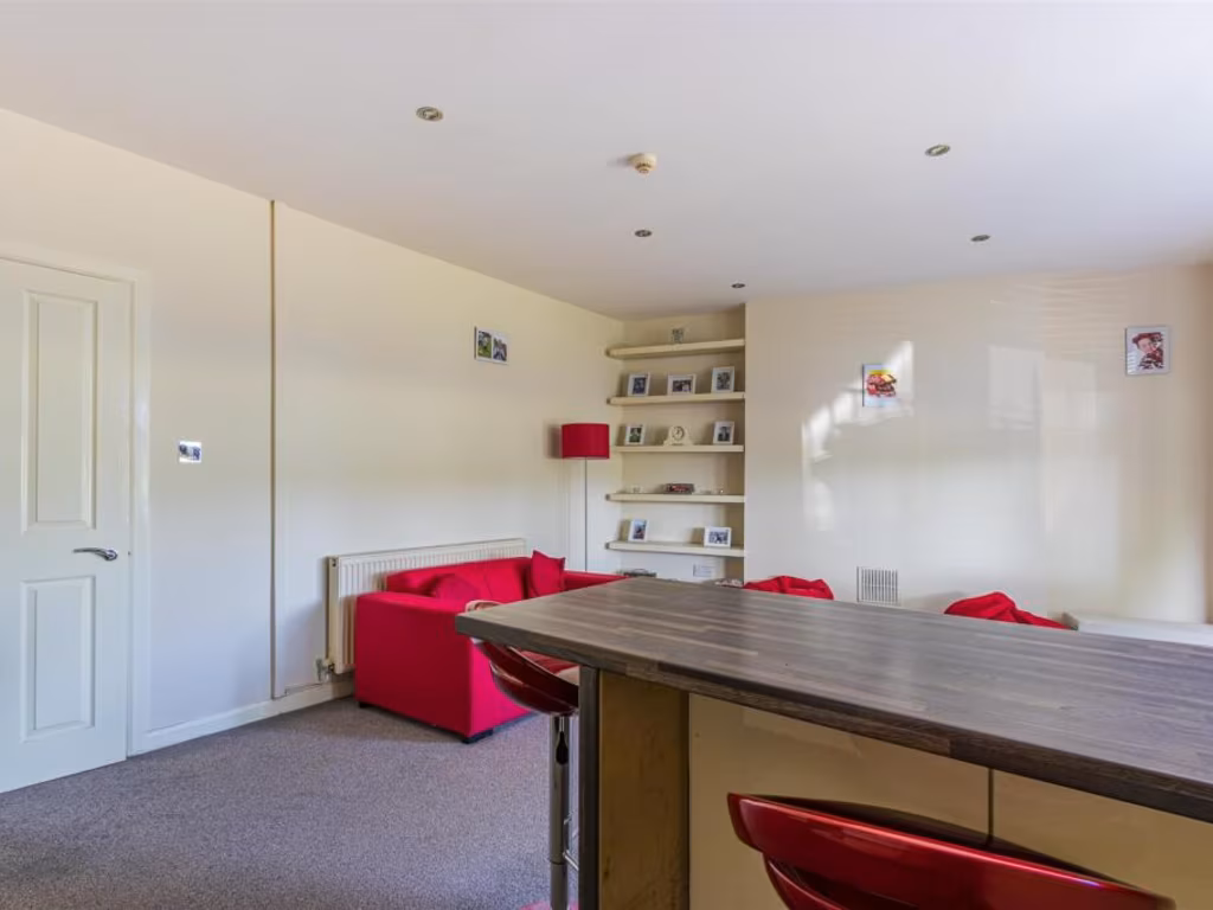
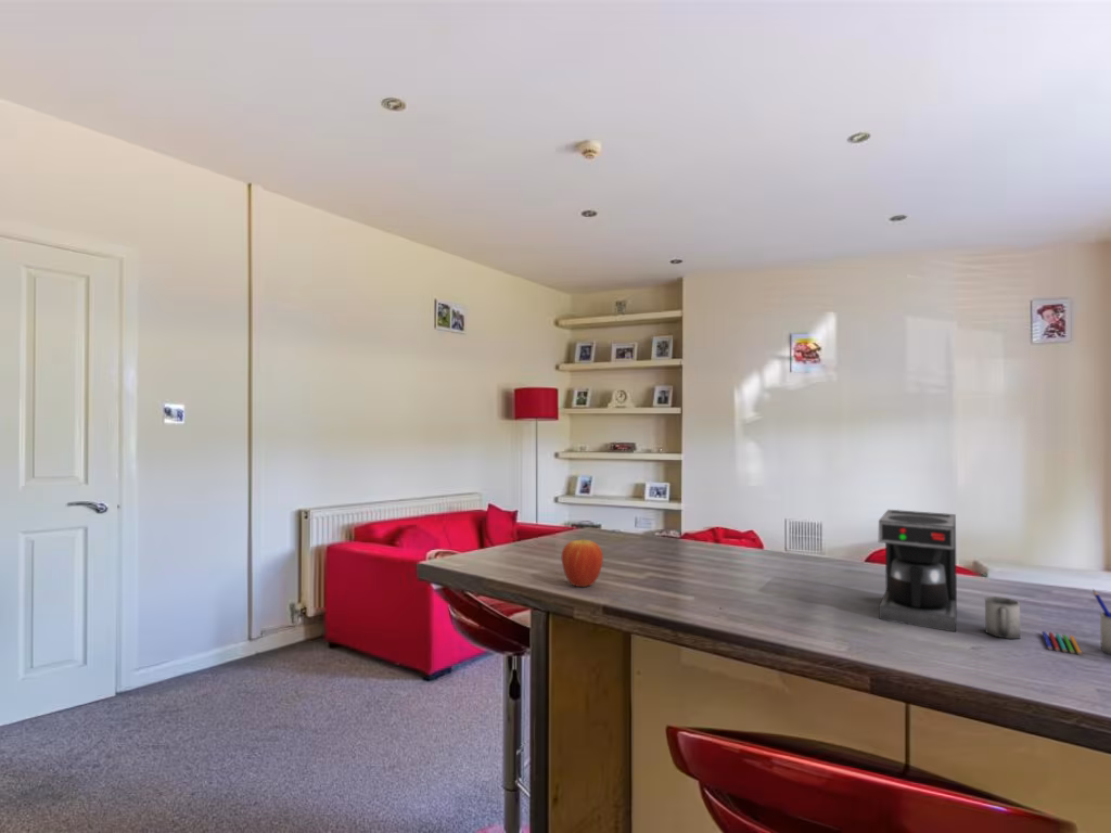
+ fruit (582, 560)
+ coffee maker (998, 597)
